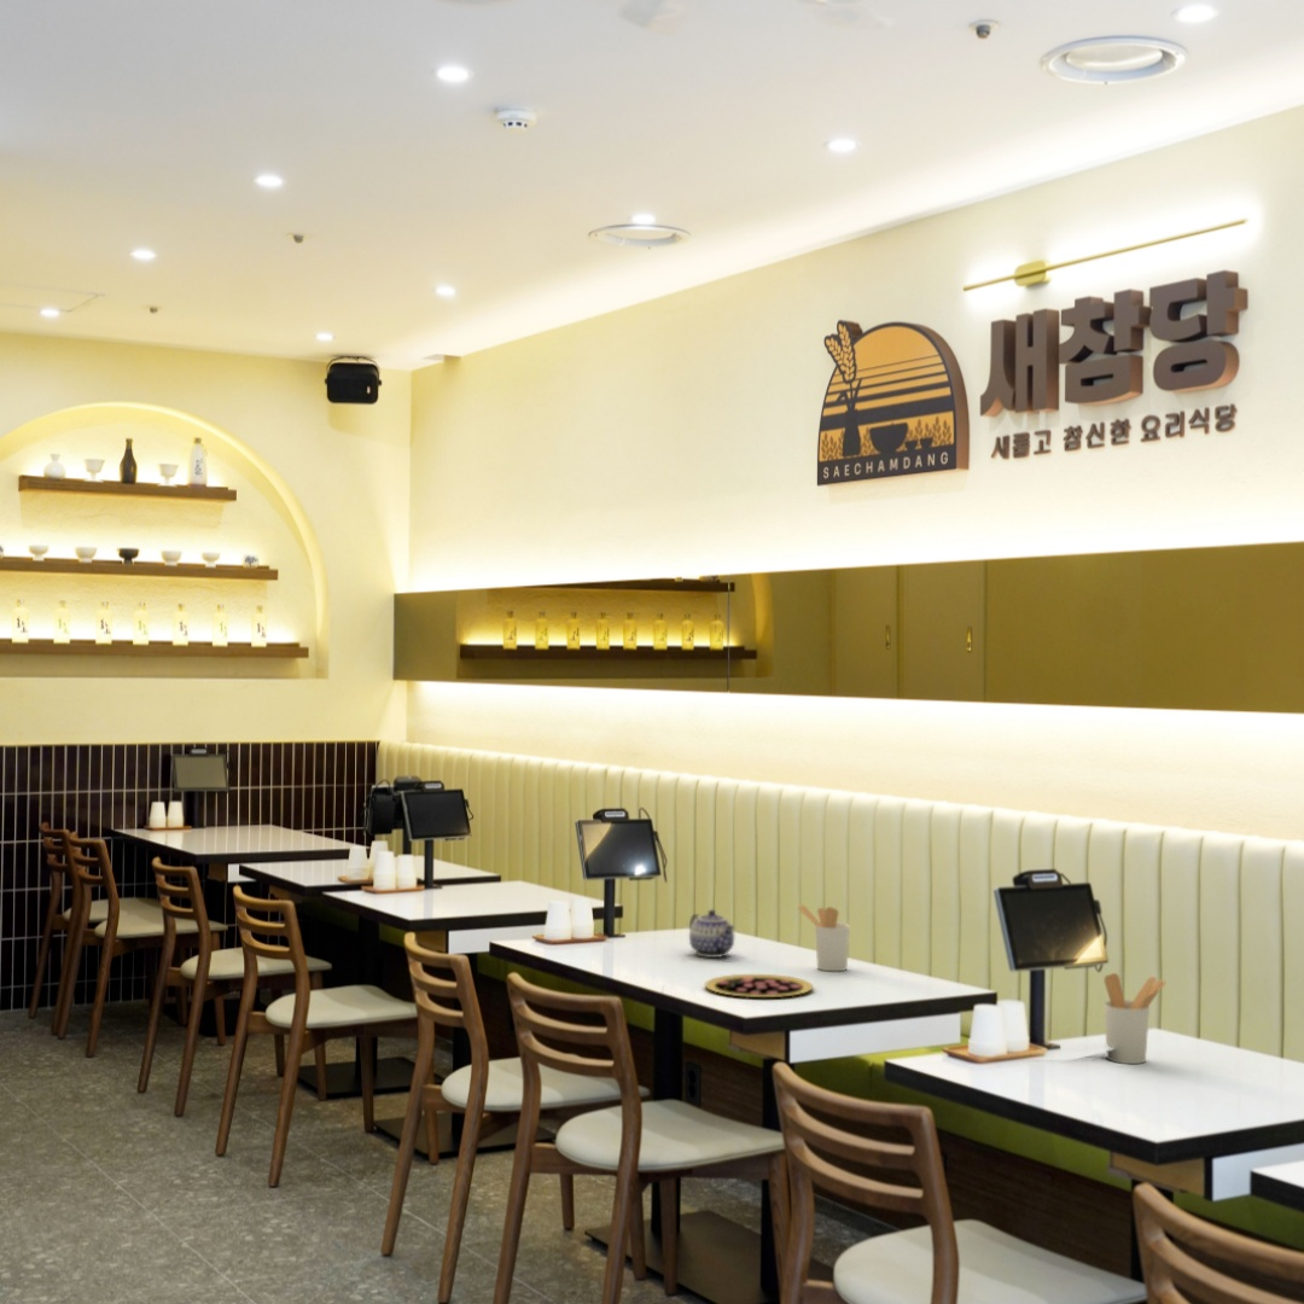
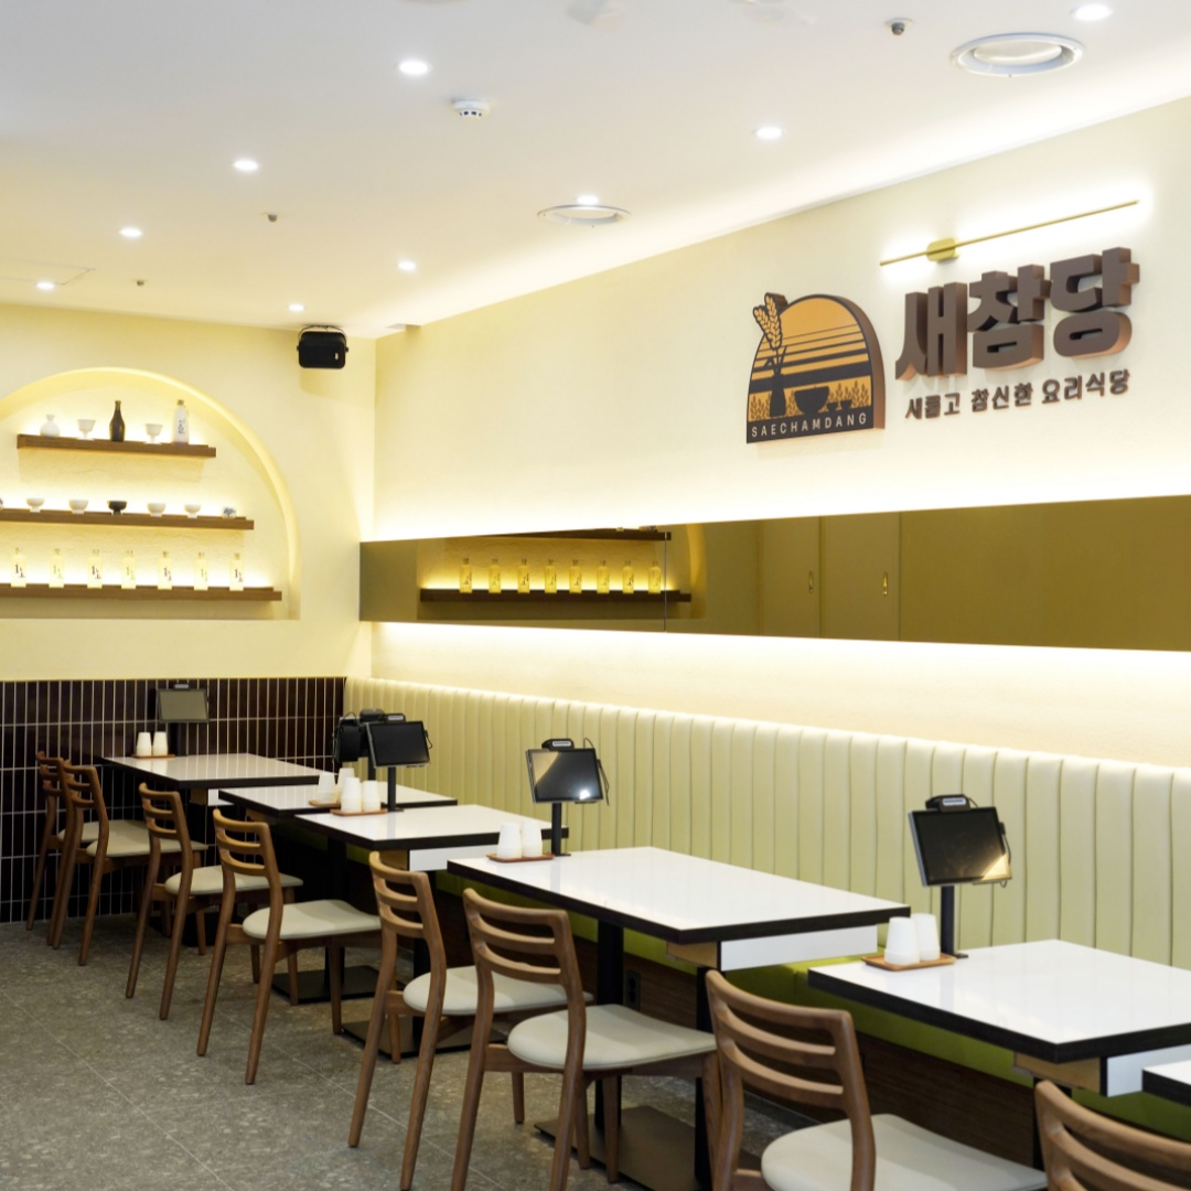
- teapot (711, 932)
- utensil holder (1135, 1017)
- pizza (758, 985)
- utensil holder (822, 936)
